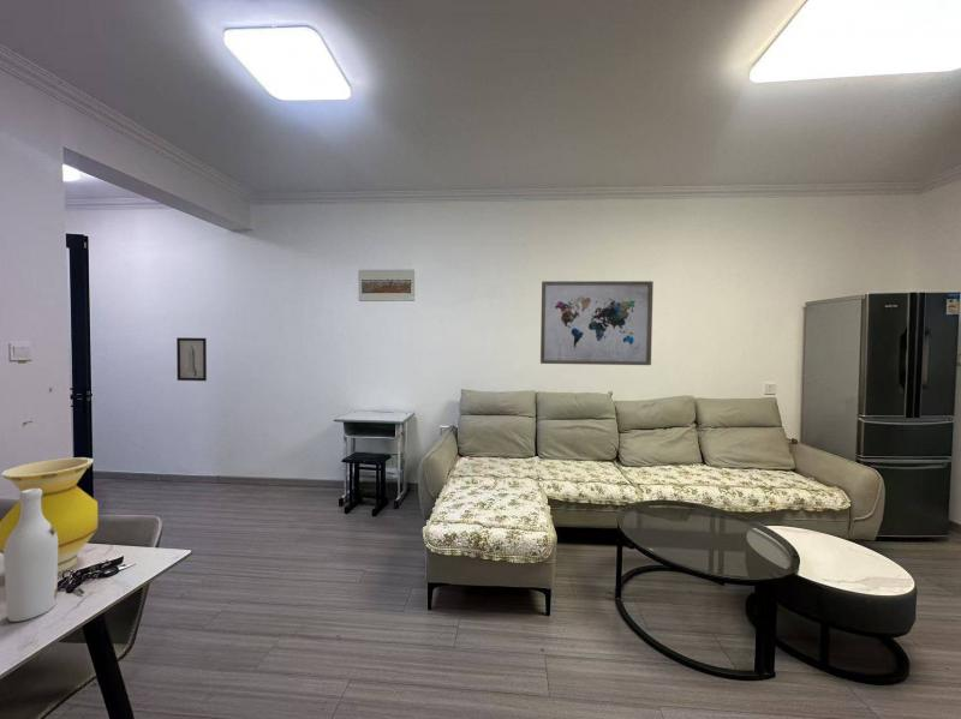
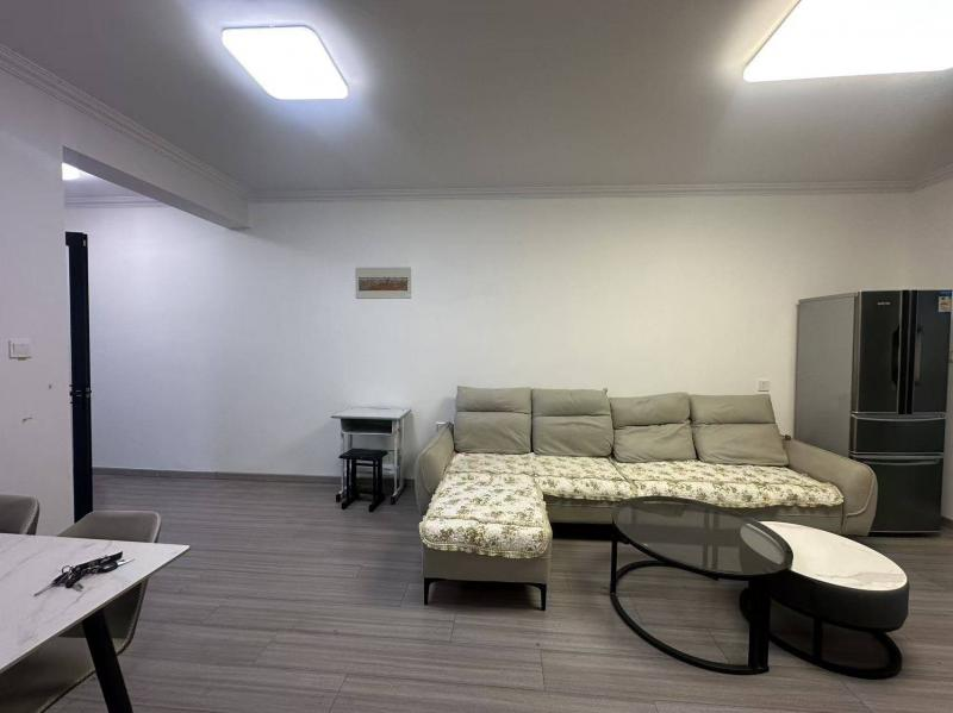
- wall art (191, 359)
- vase (50, 516)
- wall art (596, 323)
- wine bottle (31, 550)
